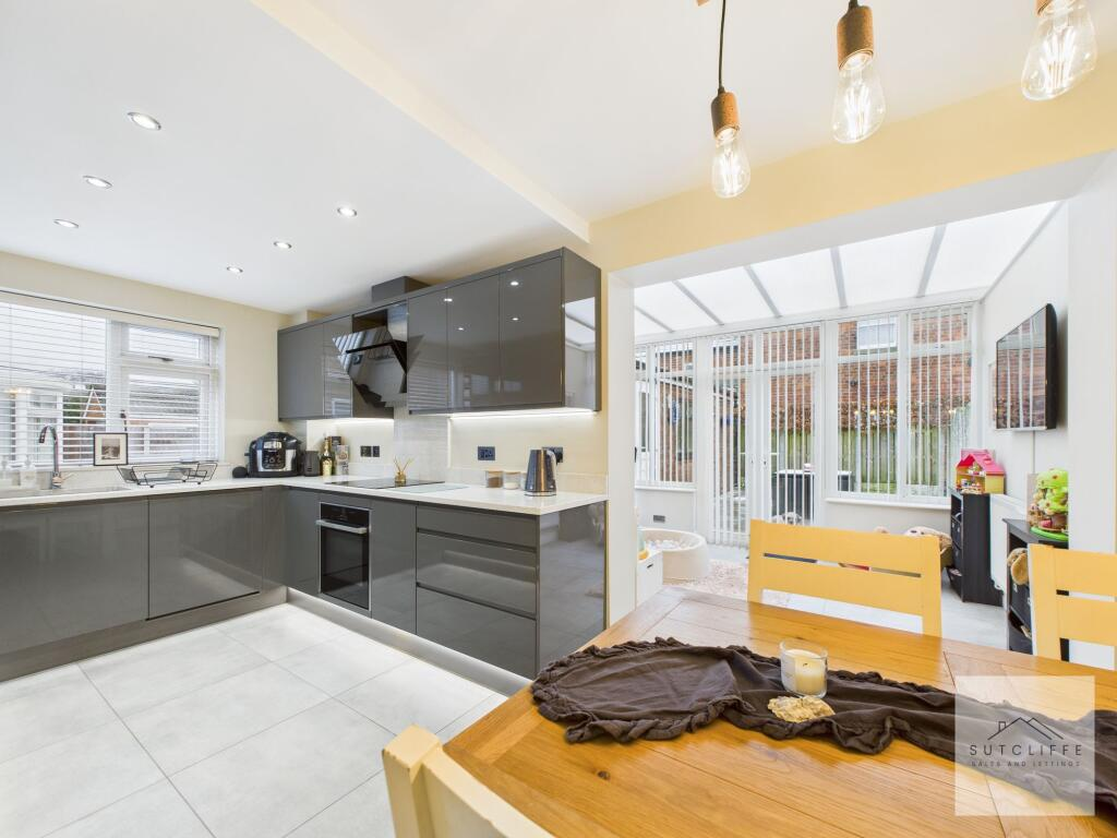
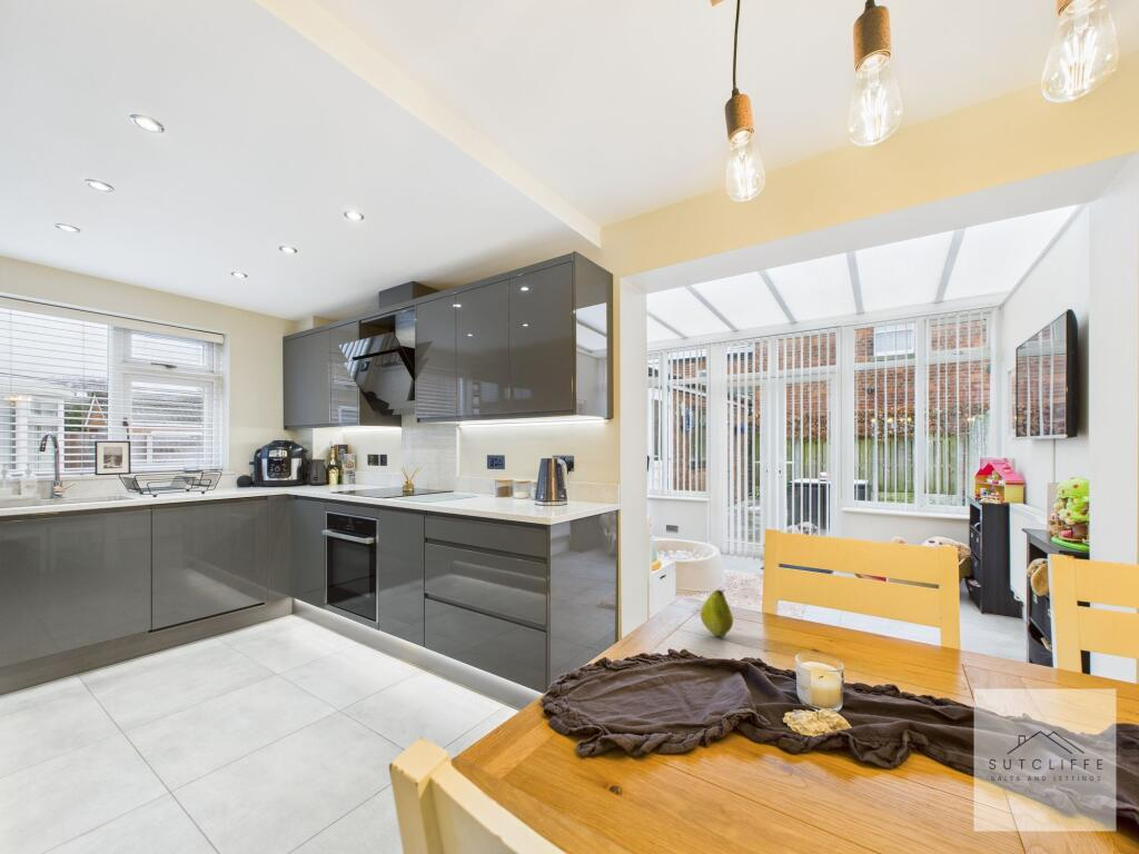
+ fruit (716, 610)
